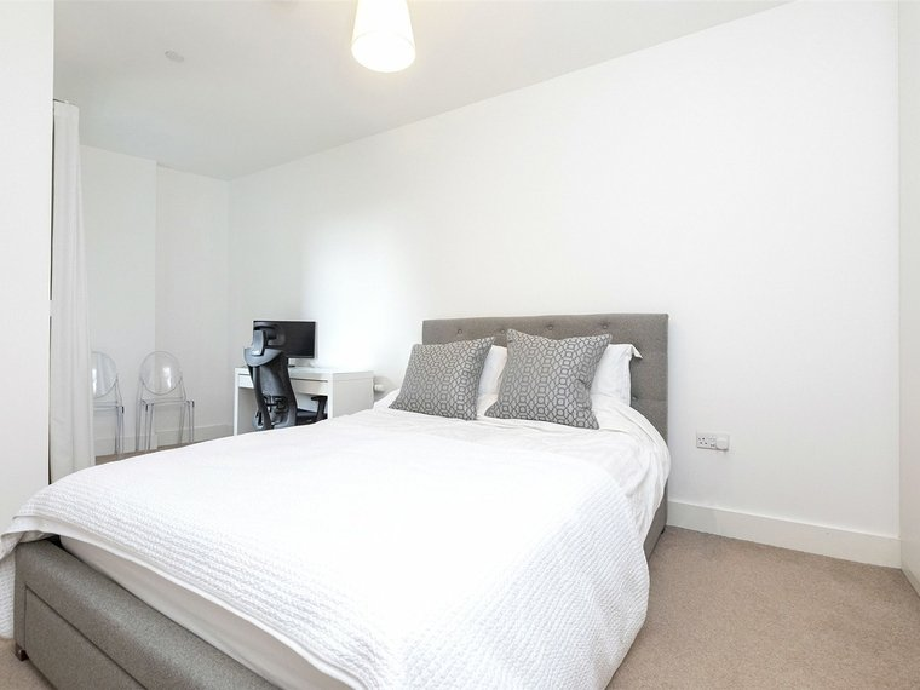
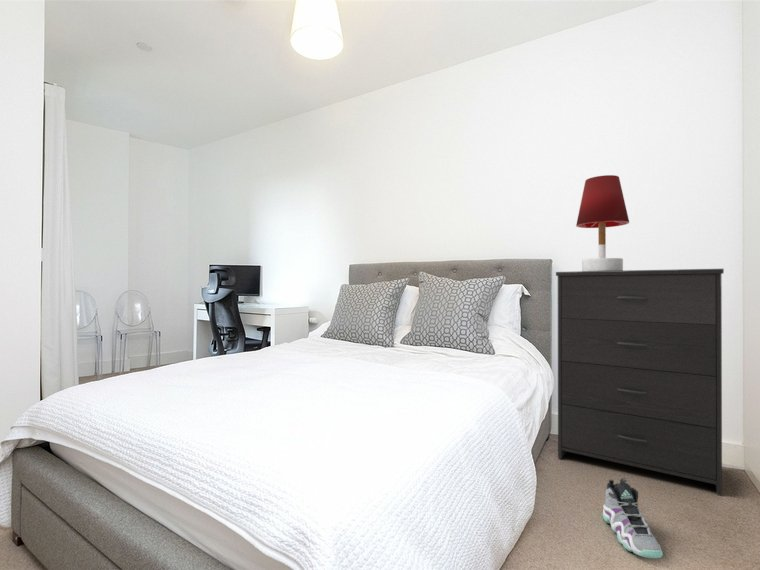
+ dresser (634, 367)
+ table lamp (602, 225)
+ sneaker (628, 509)
